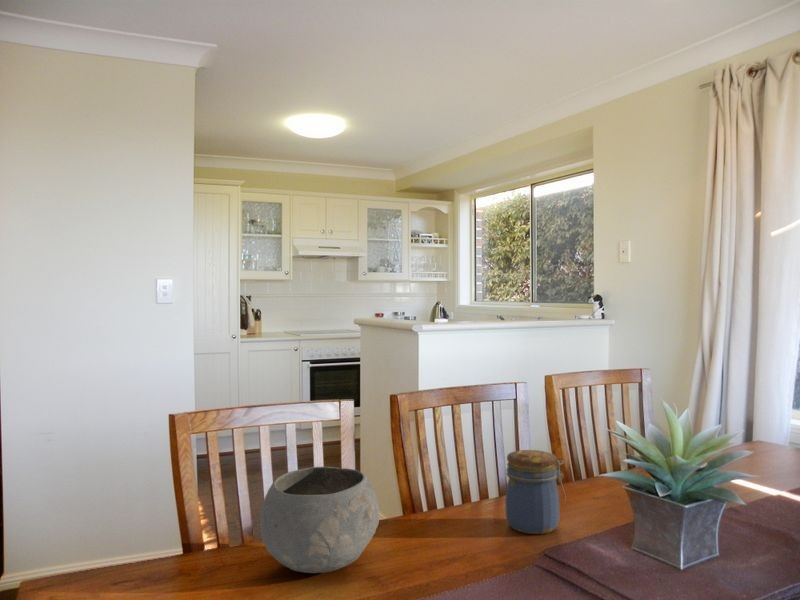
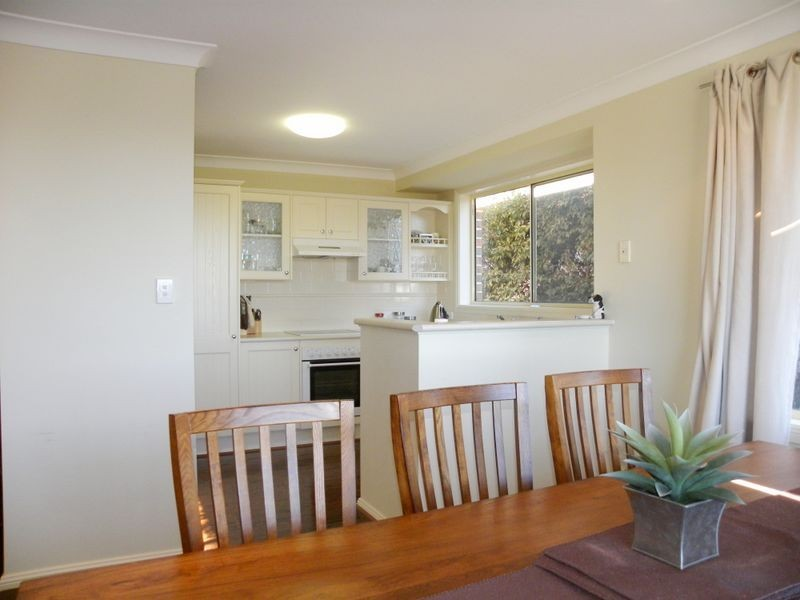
- jar (535, 489)
- bowl (320, 520)
